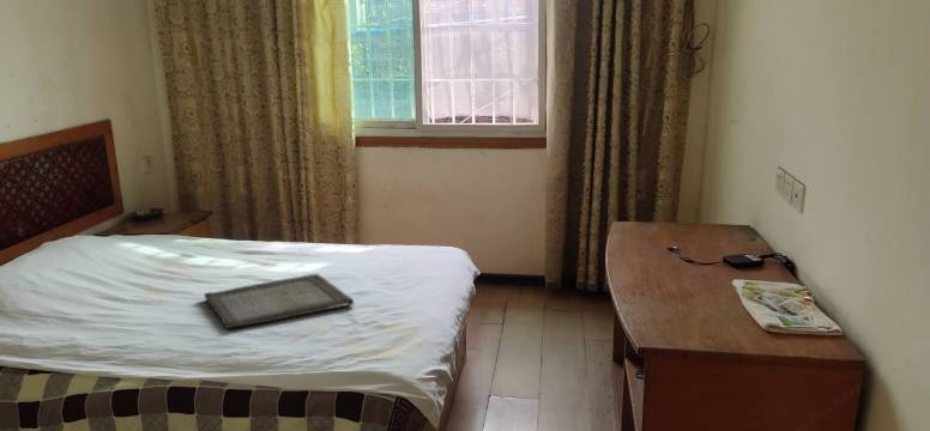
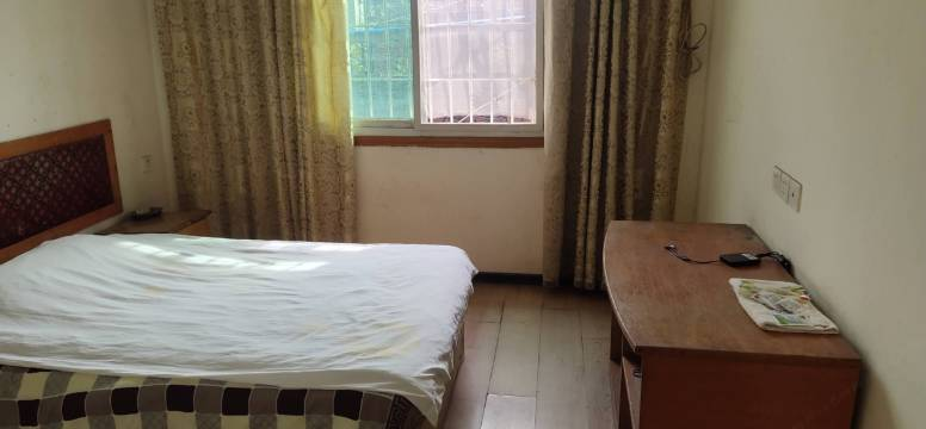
- serving tray (277, 298)
